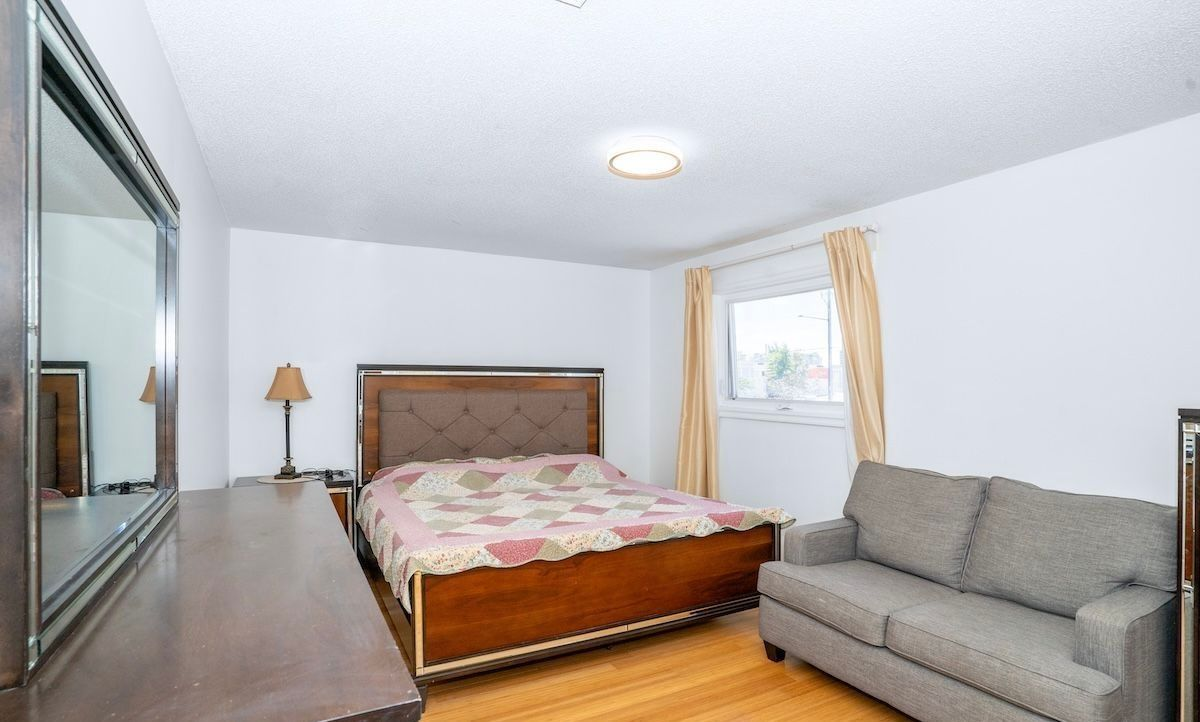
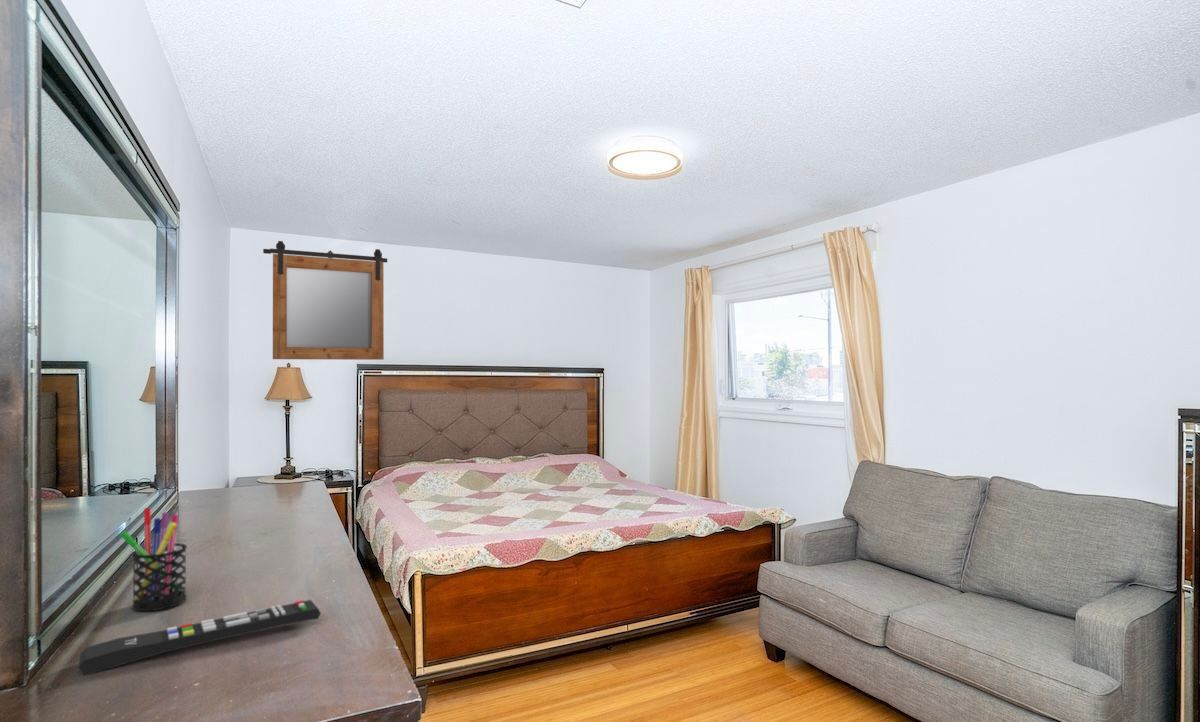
+ pen holder (152, 557)
+ mirror (328, 302)
+ remote control (209, 632)
